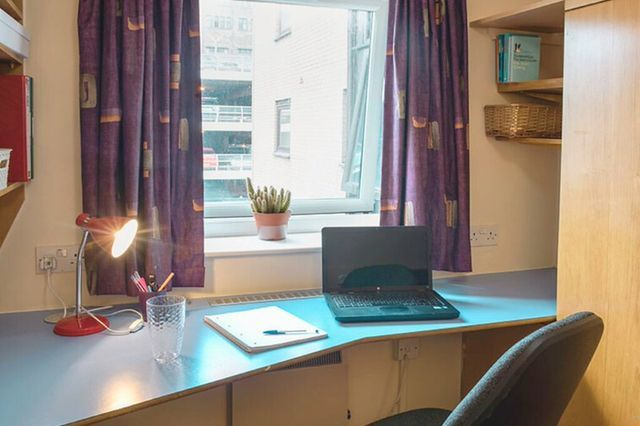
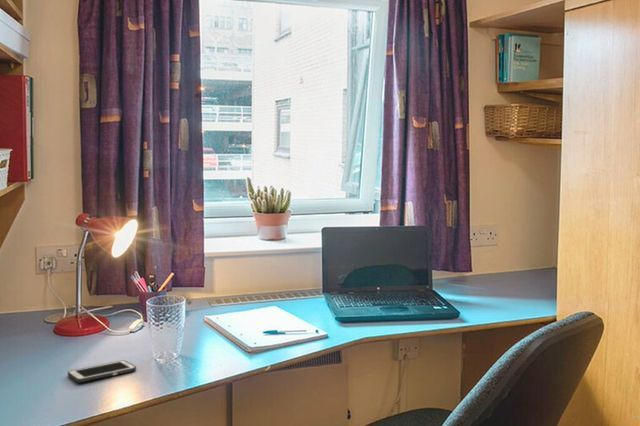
+ cell phone (102, 371)
